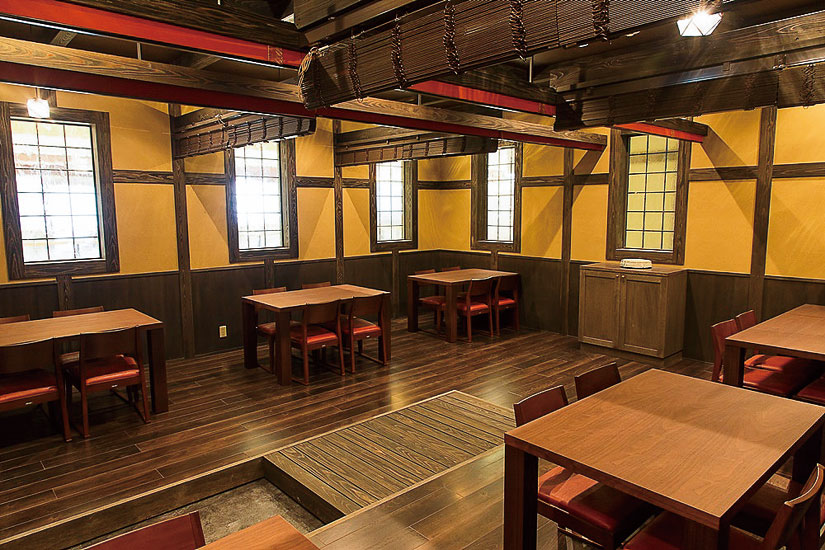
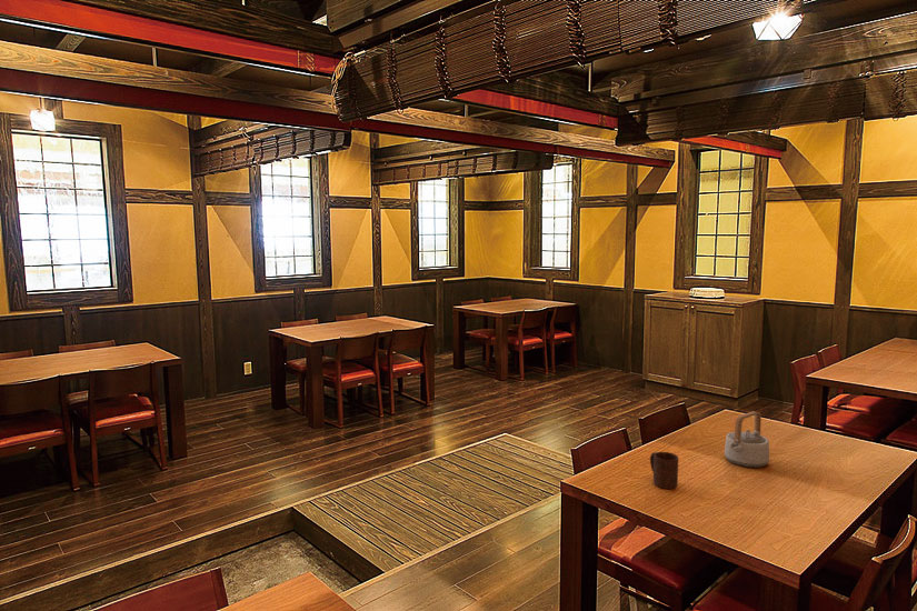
+ teapot (745, 438)
+ cup (661, 469)
